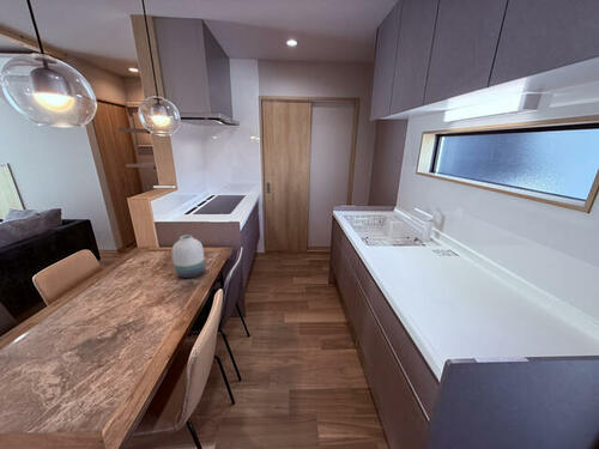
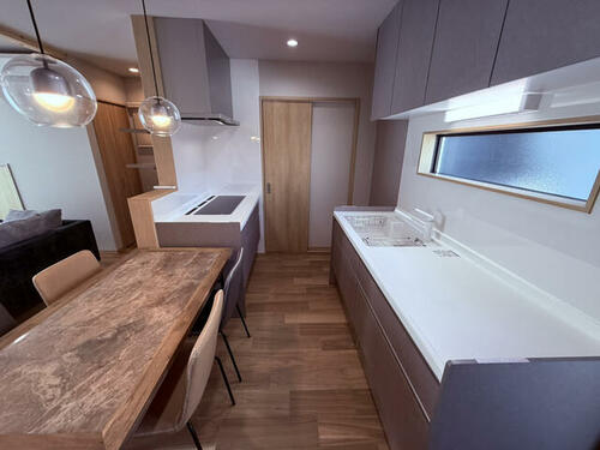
- vase (188, 255)
